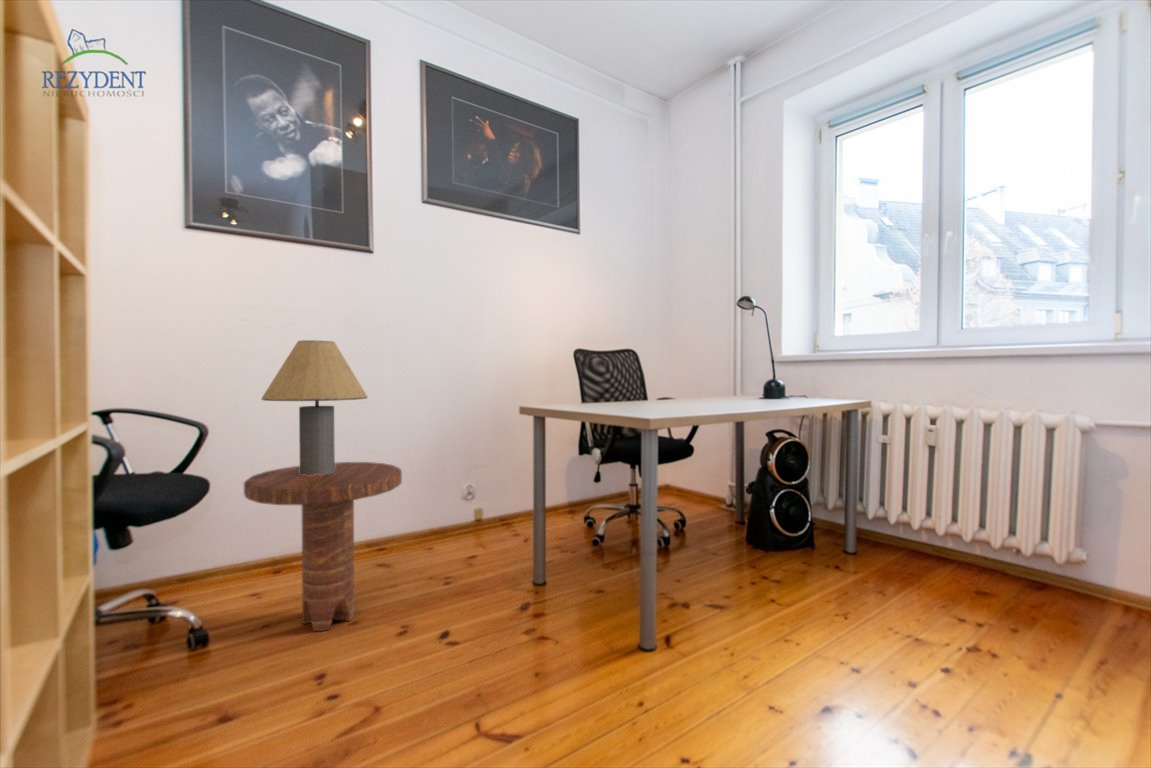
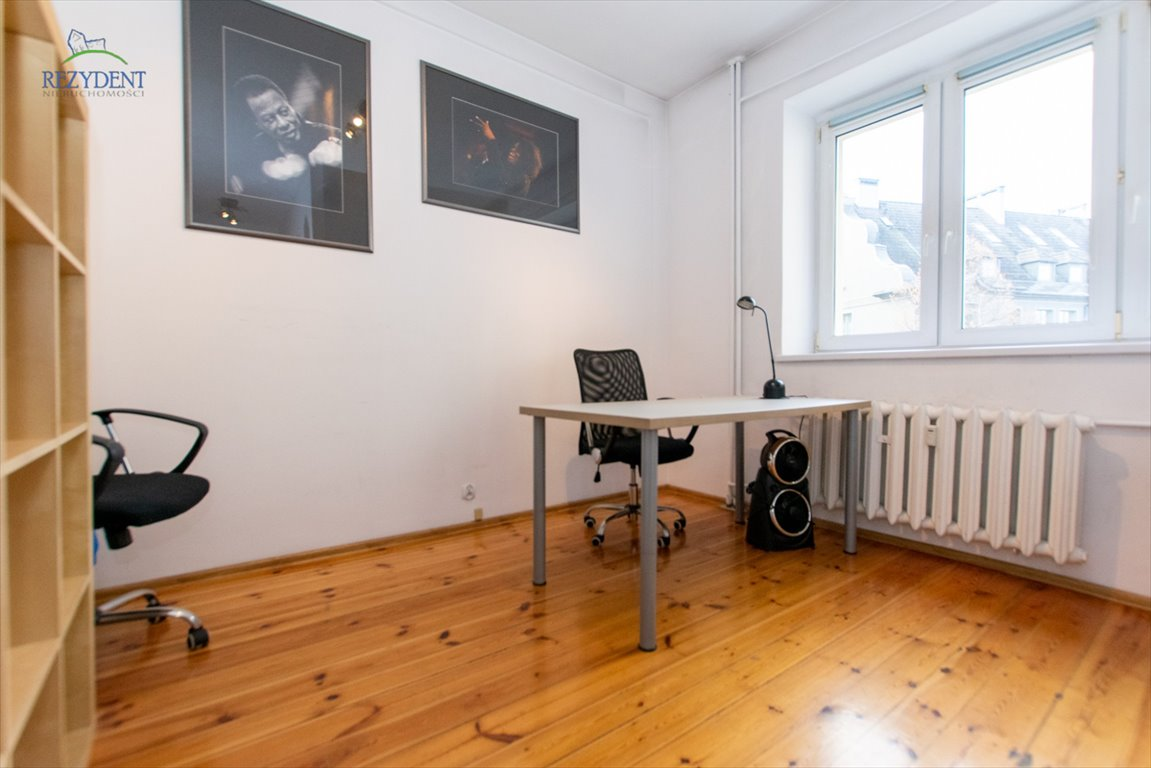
- side table (328, 546)
- table lamp (317, 406)
